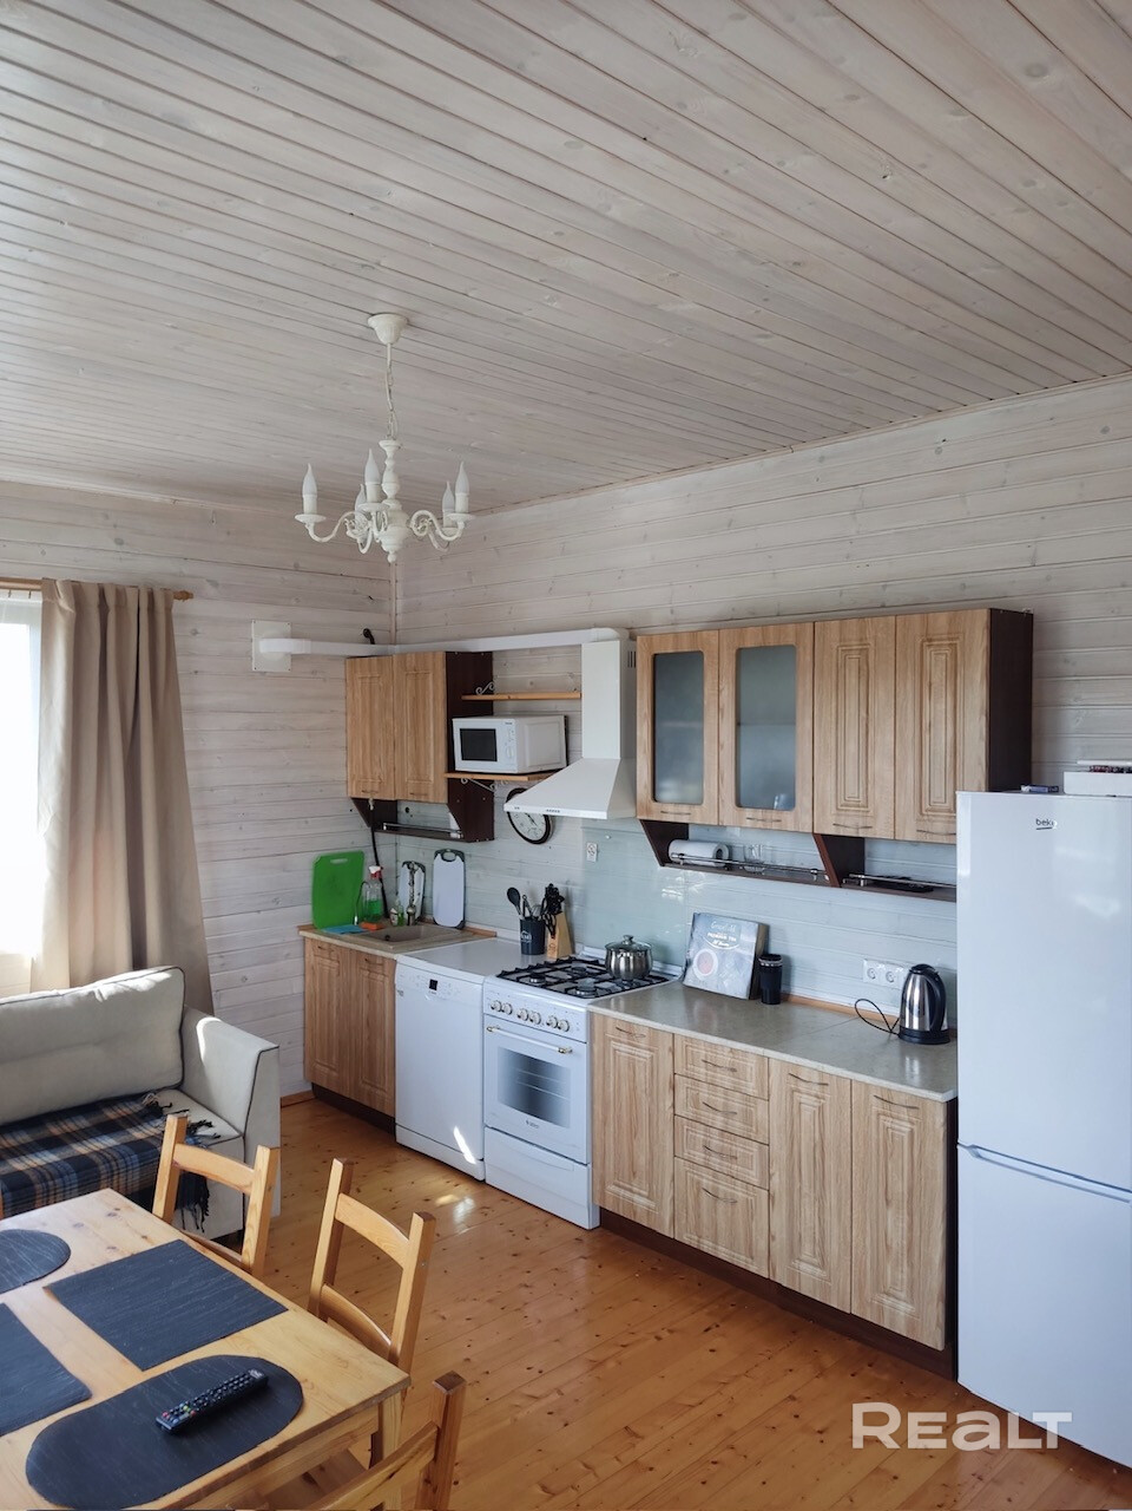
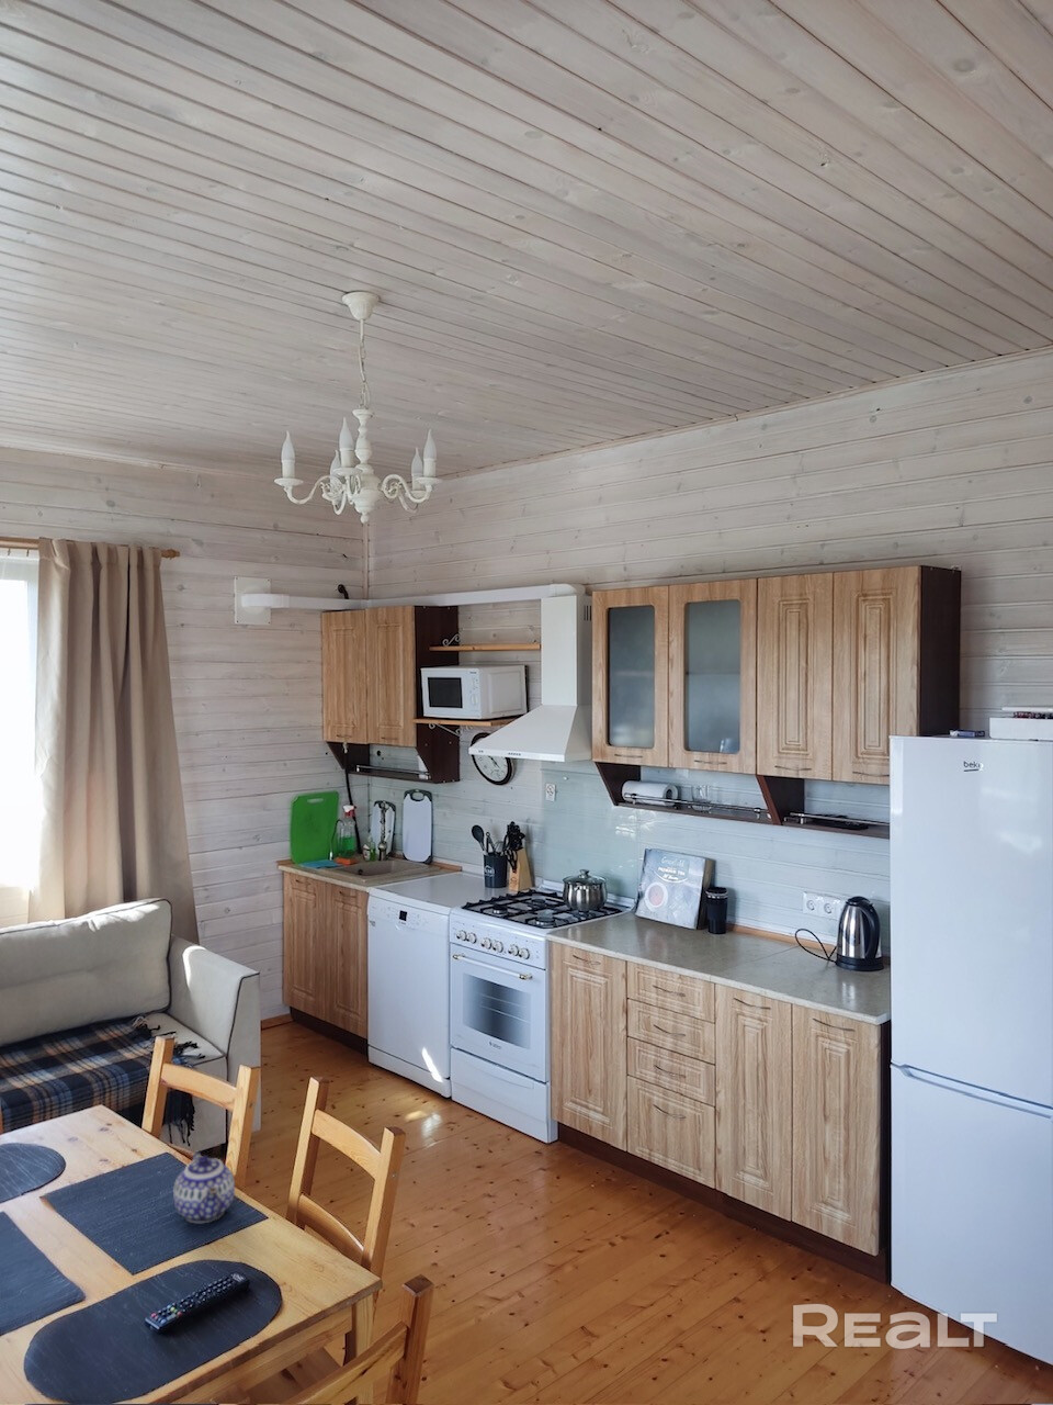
+ teapot (204, 1185)
